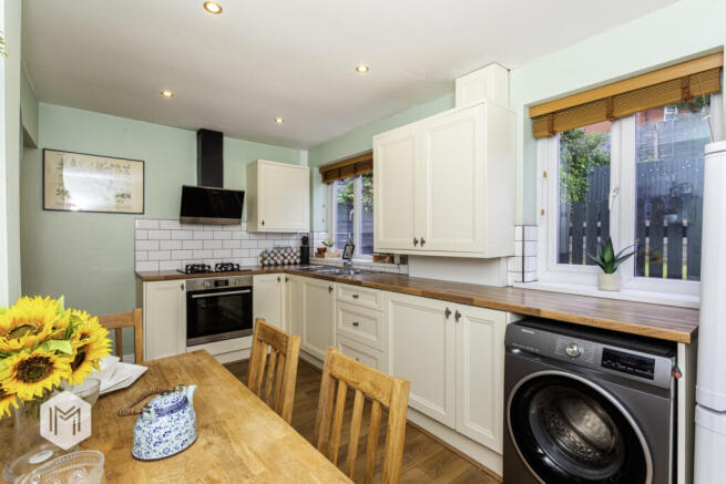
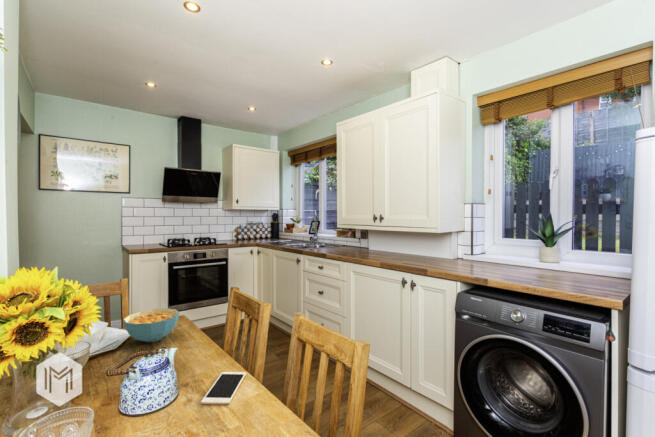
+ cell phone (225, 386)
+ cereal bowl (152, 327)
